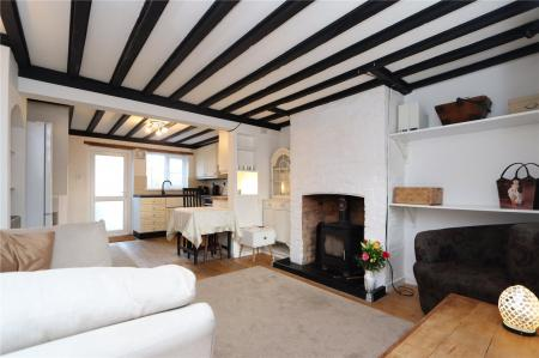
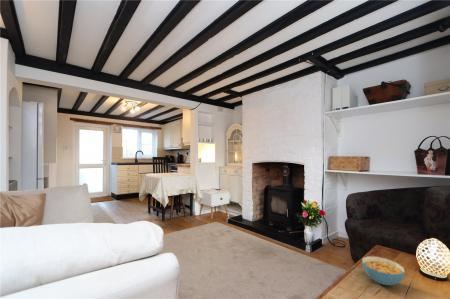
+ cereal bowl (382, 273)
